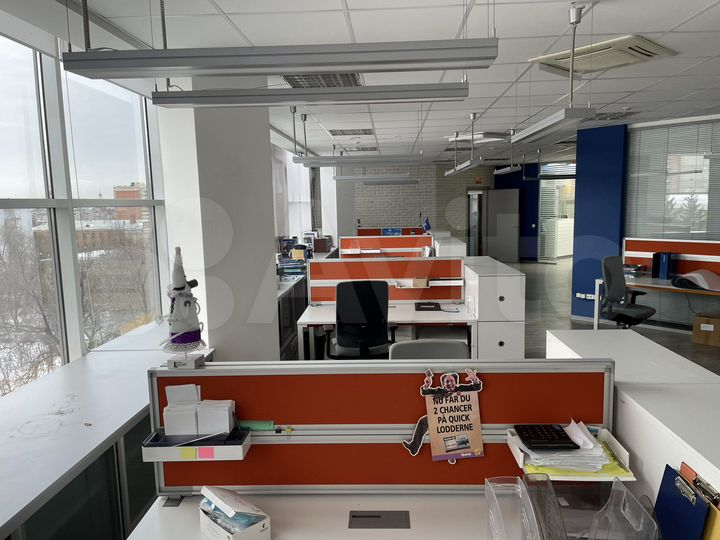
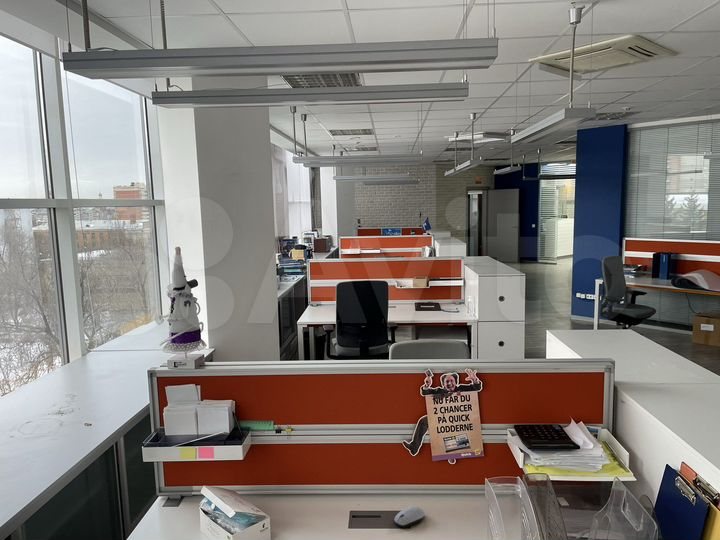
+ computer mouse (409, 514)
